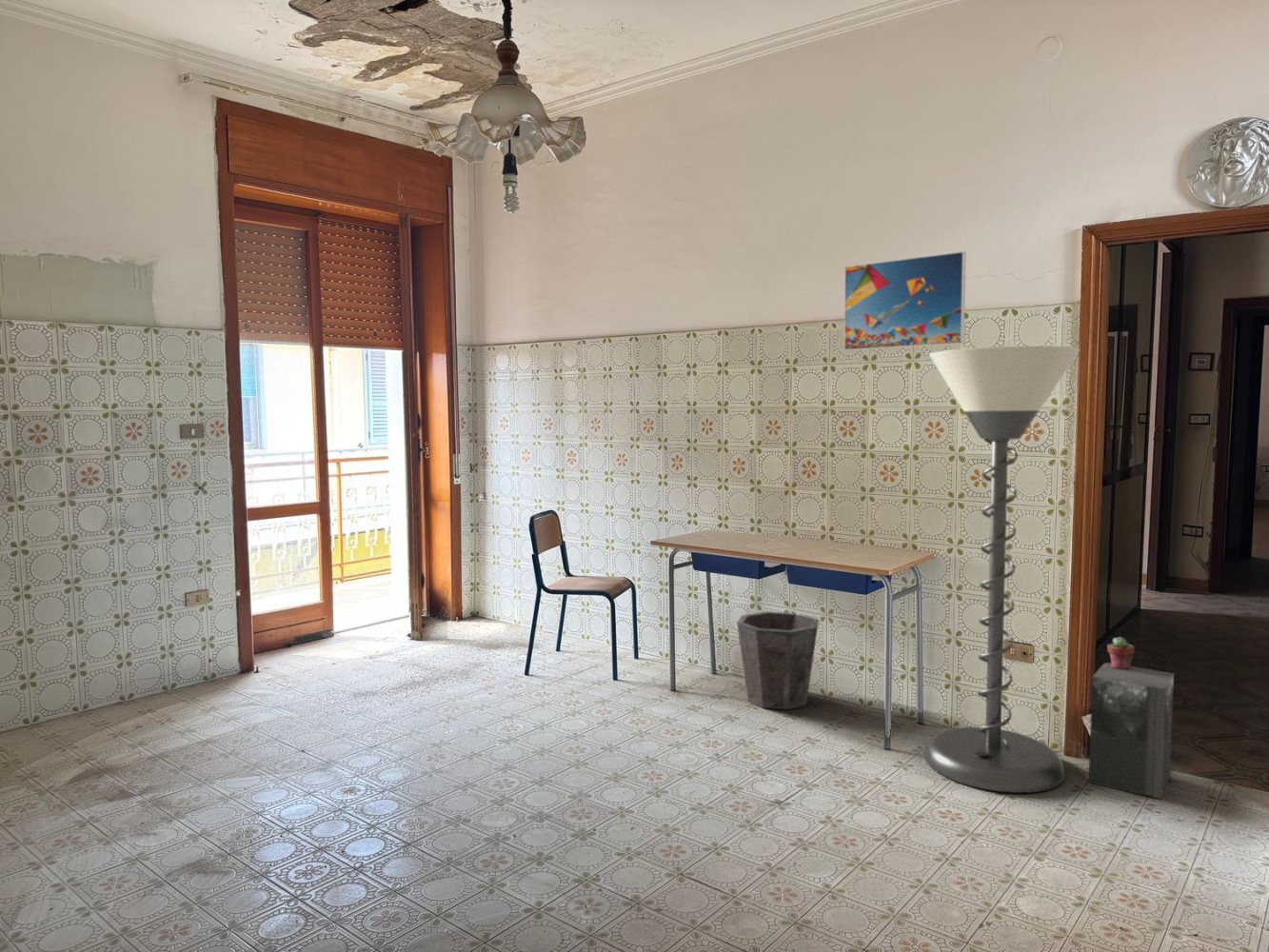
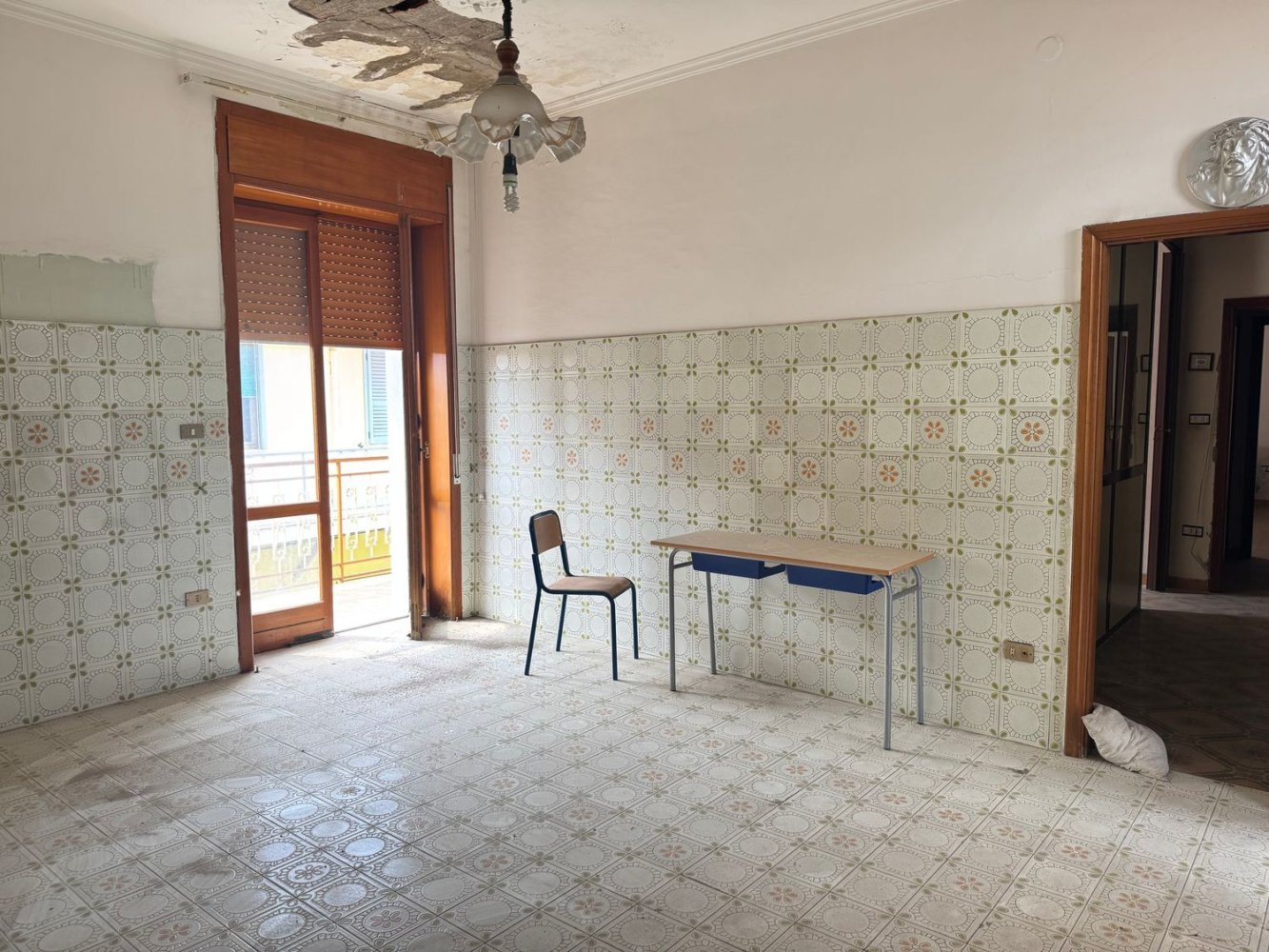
- waste bin (778, 660)
- potted succulent (1120, 651)
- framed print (902, 303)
- floor lamp (997, 562)
- speaker (1131, 727)
